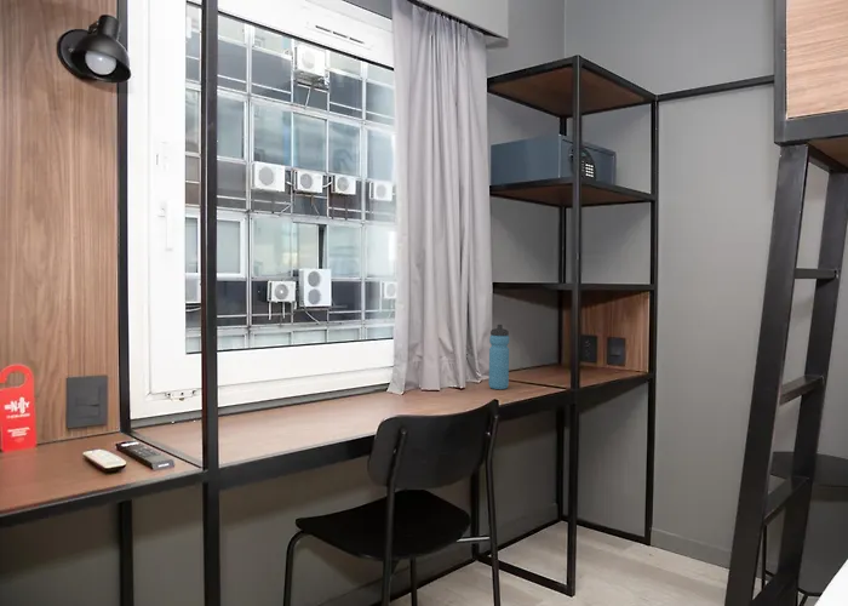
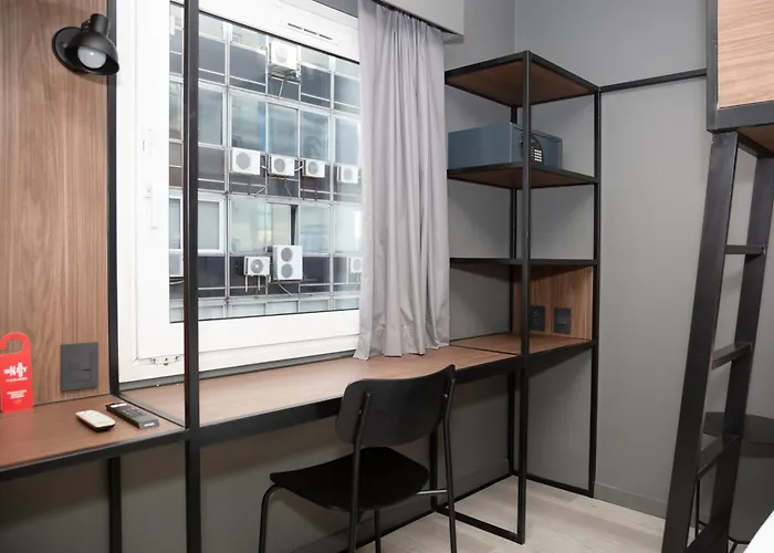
- water bottle (499, 355)
